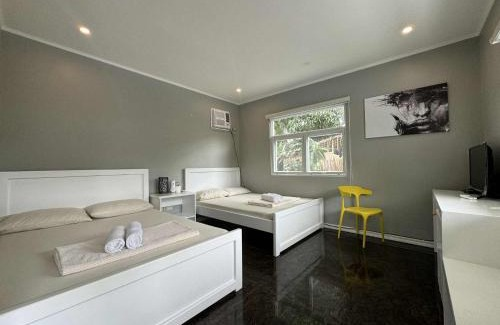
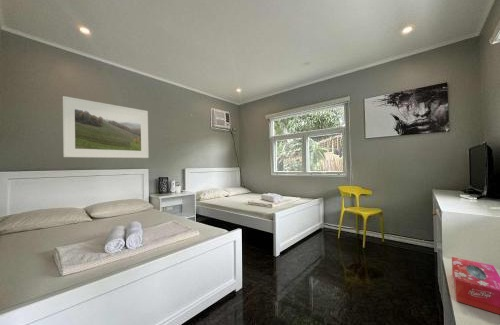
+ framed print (111, 131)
+ tissue box (476, 282)
